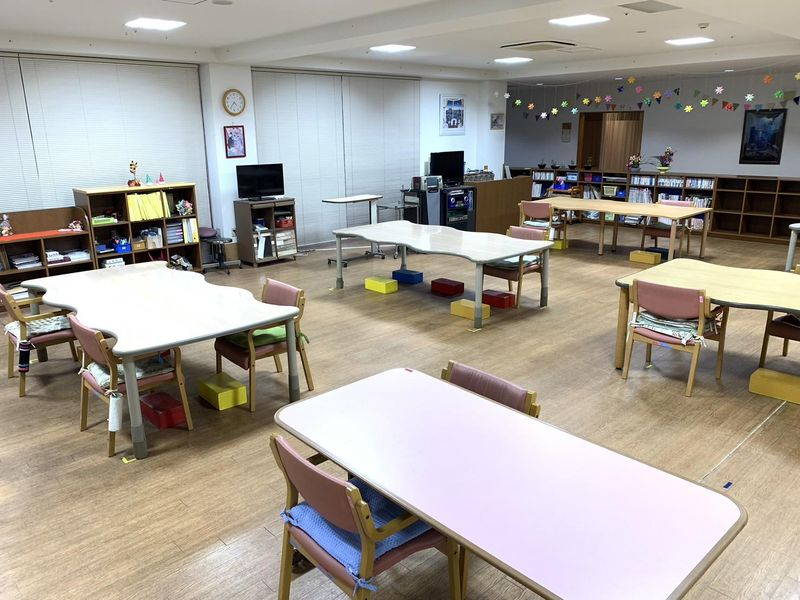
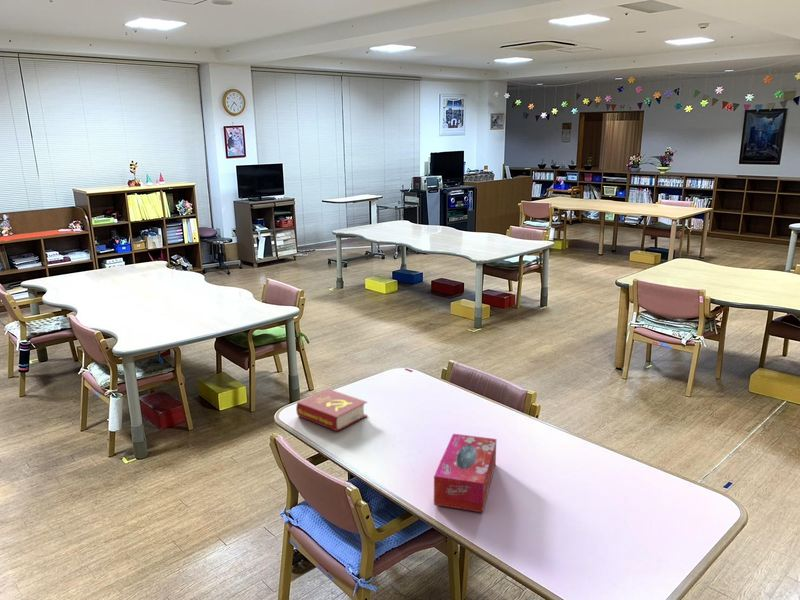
+ book (332, 409)
+ tissue box (466, 470)
